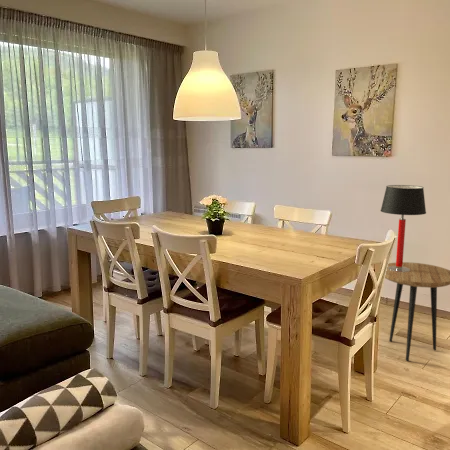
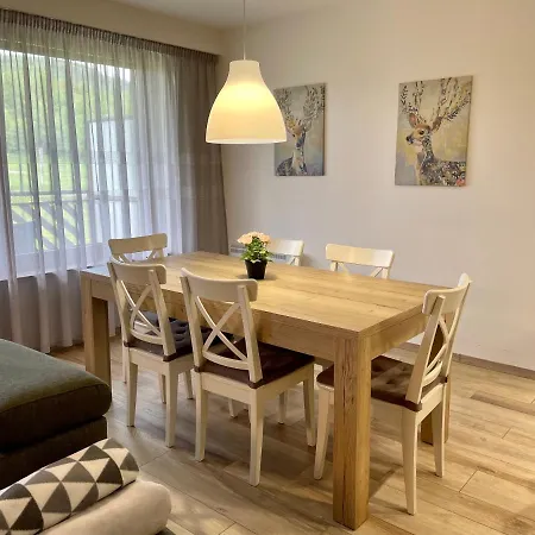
- table lamp (401, 228)
- side table (413, 311)
